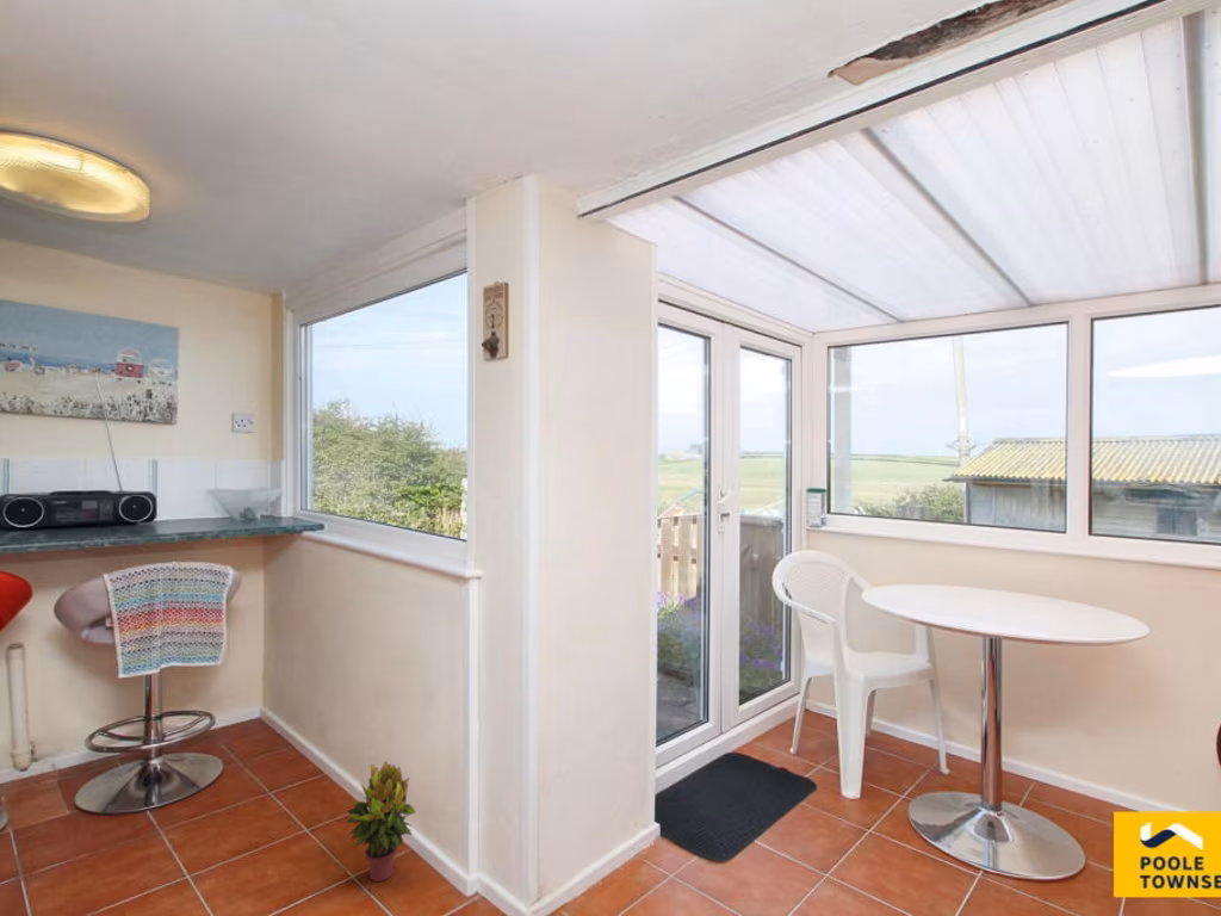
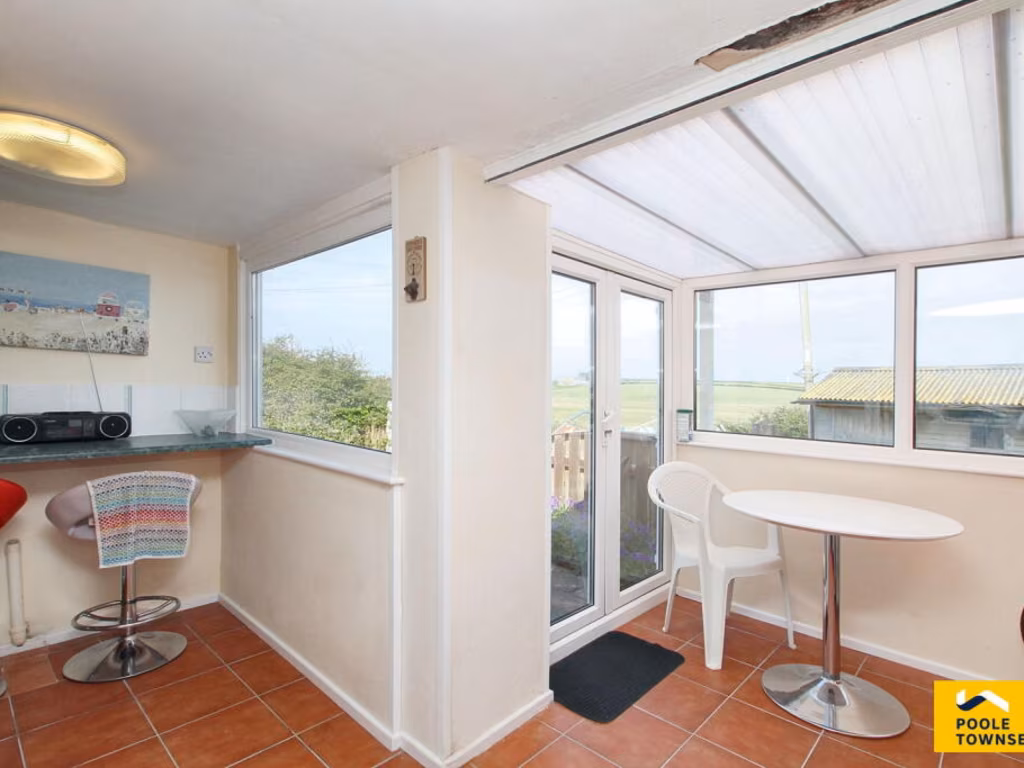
- potted plant (382, 822)
